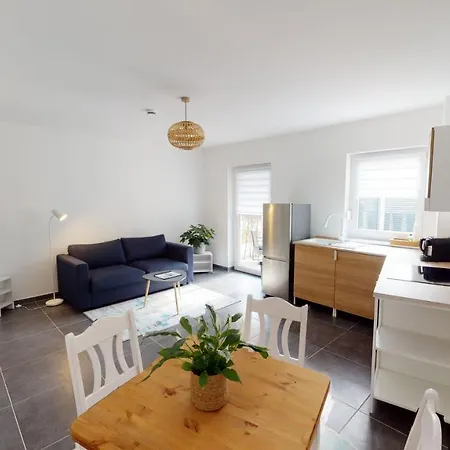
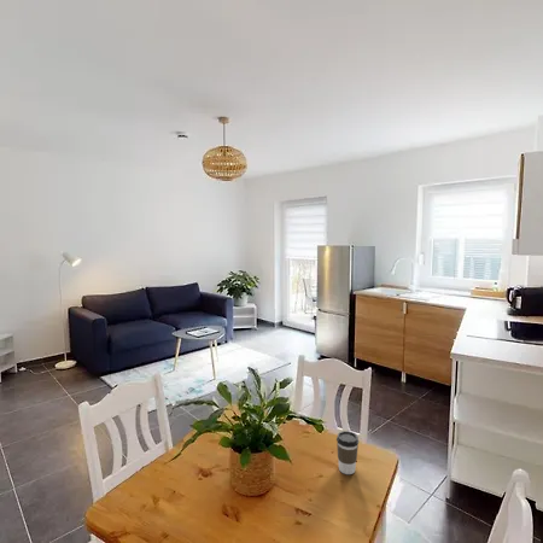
+ coffee cup (346, 453)
